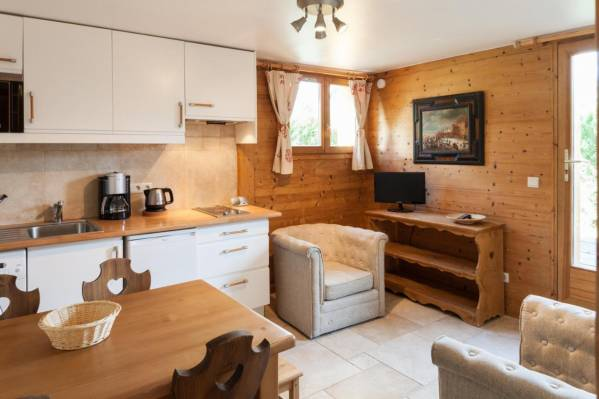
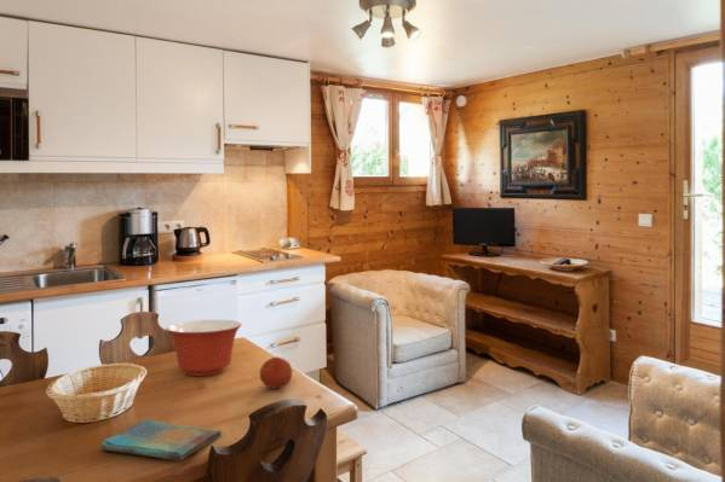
+ dish towel (162, 437)
+ fruit (276, 372)
+ mixing bowl (205, 348)
